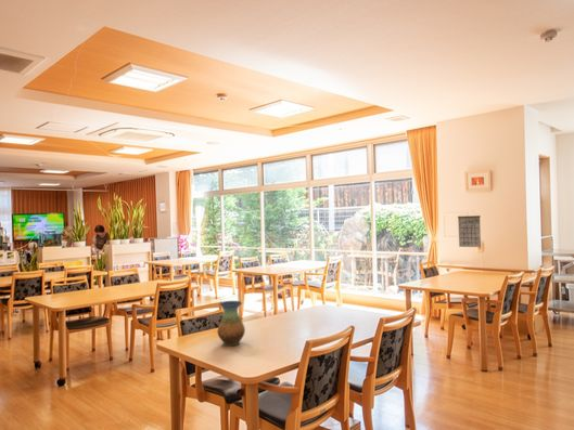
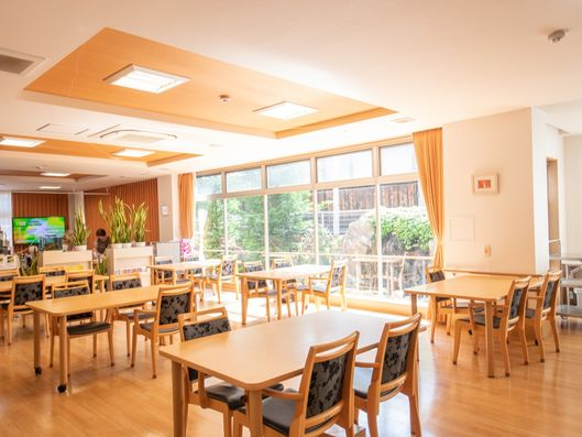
- vase (230, 323)
- calendar (469, 227)
